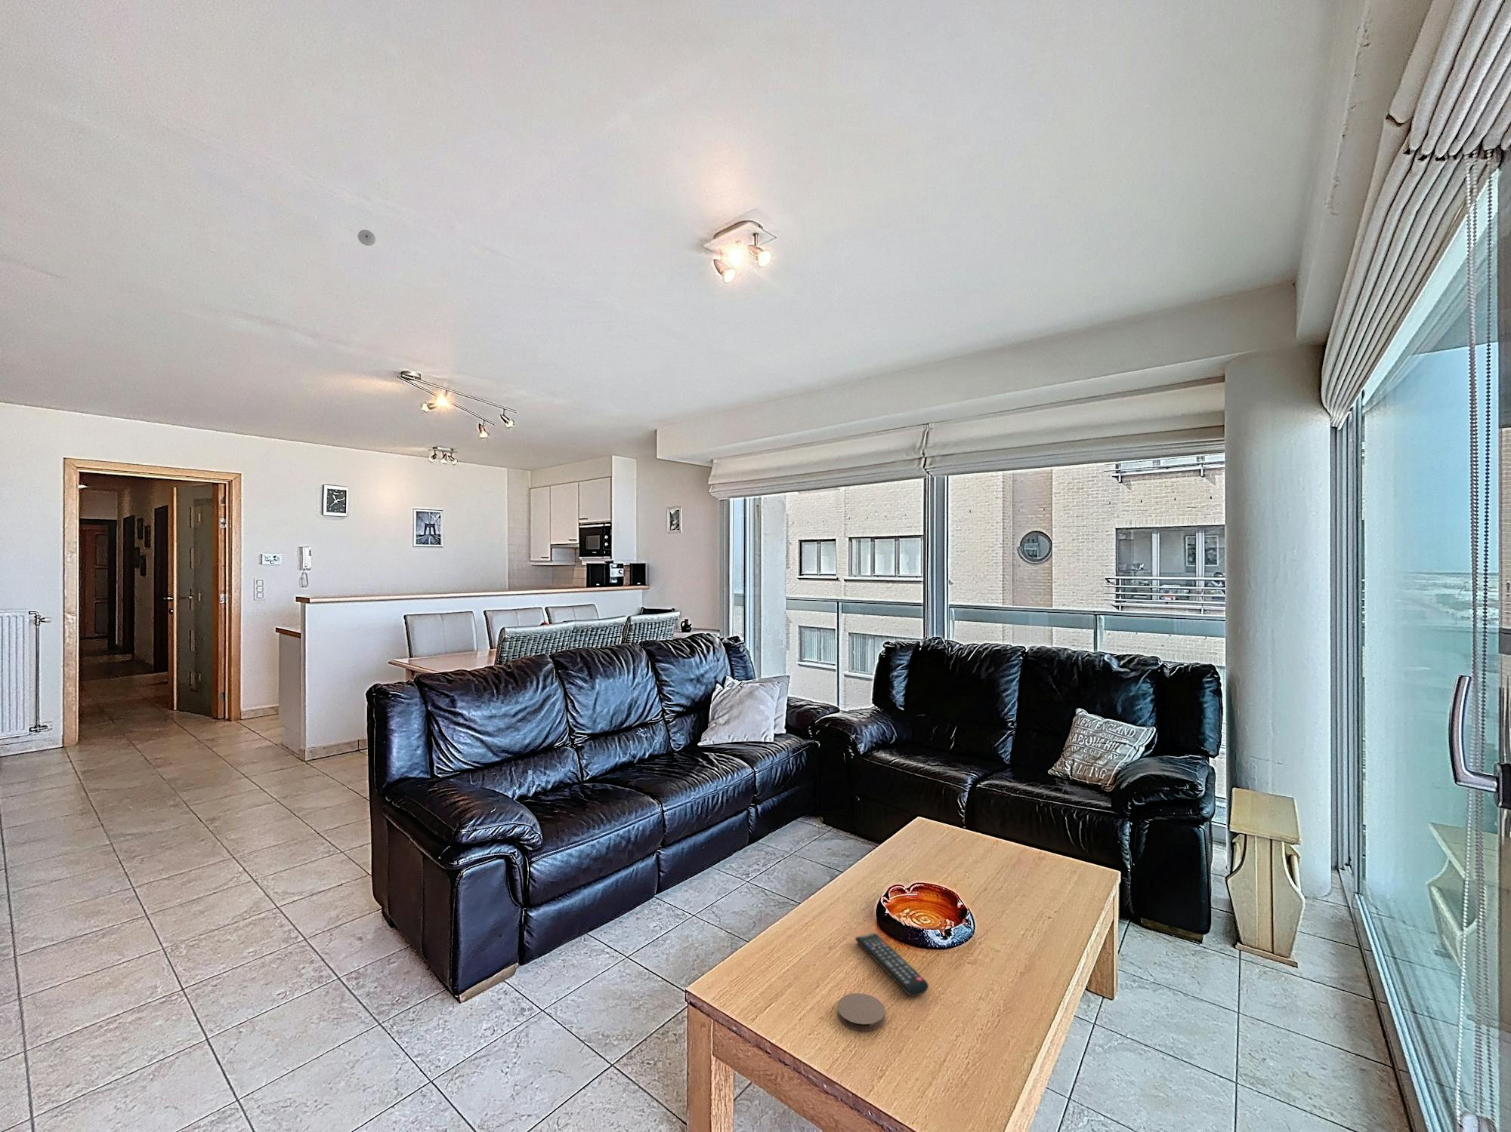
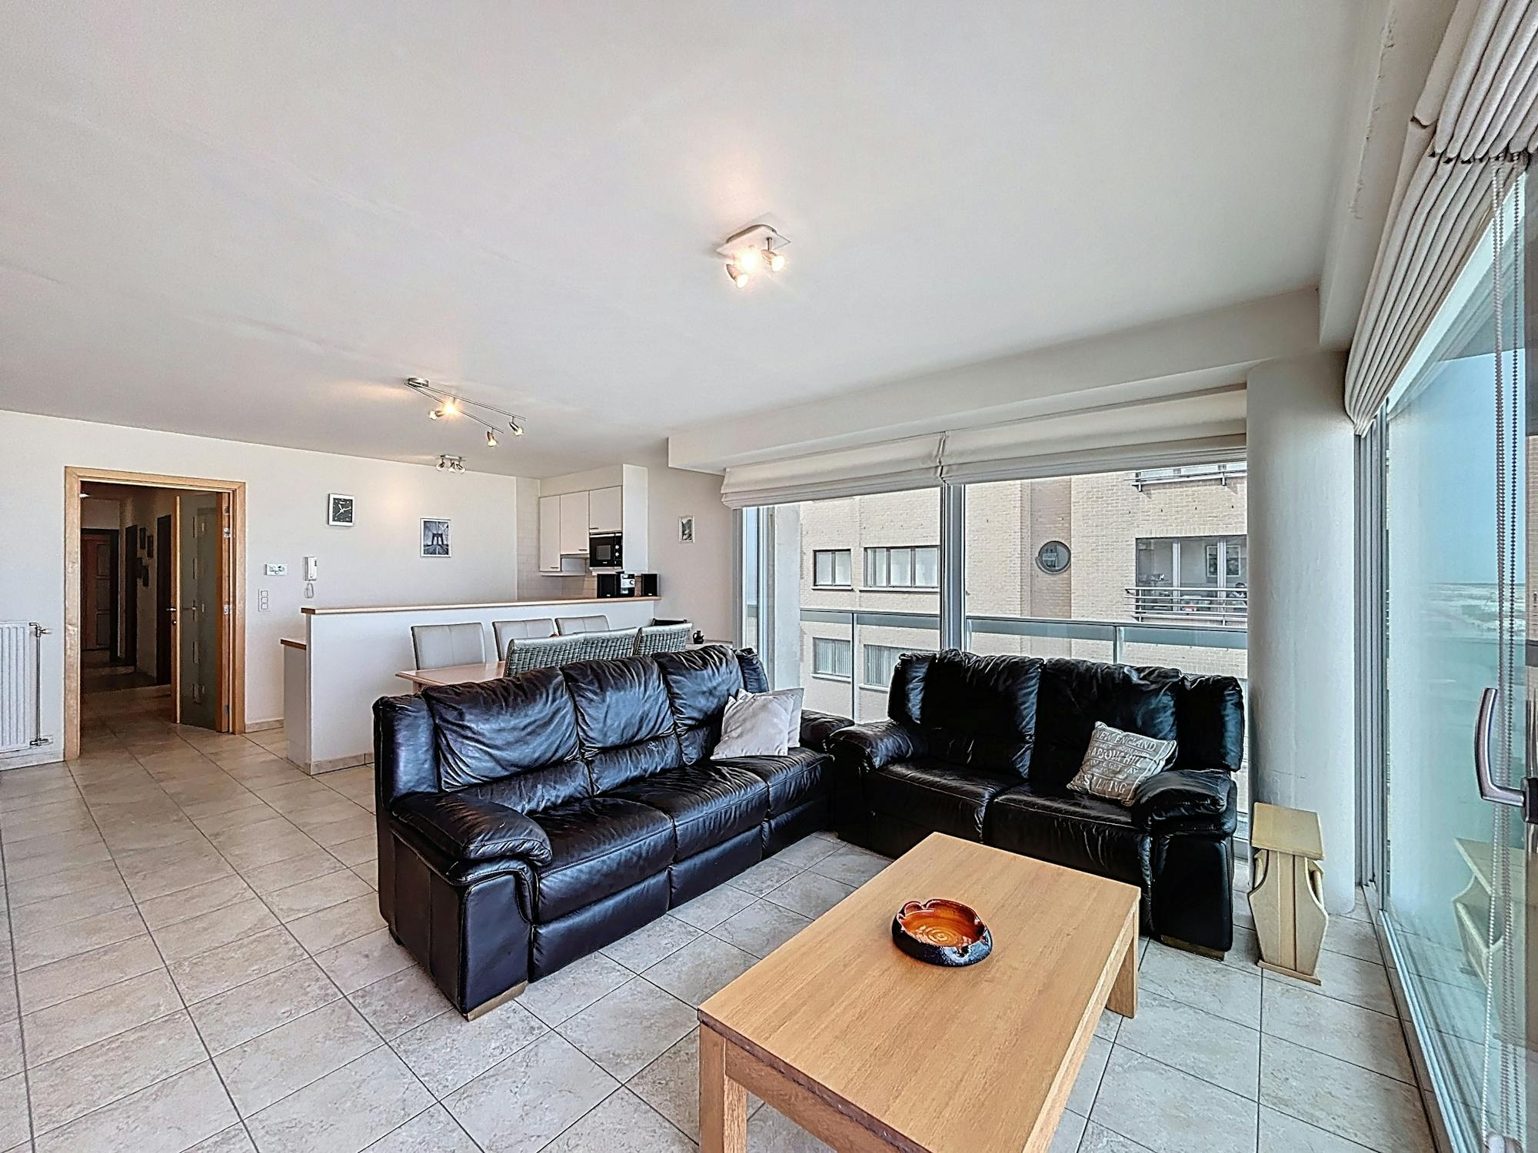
- remote control (889, 962)
- smoke detector (366, 239)
- coaster (860, 1011)
